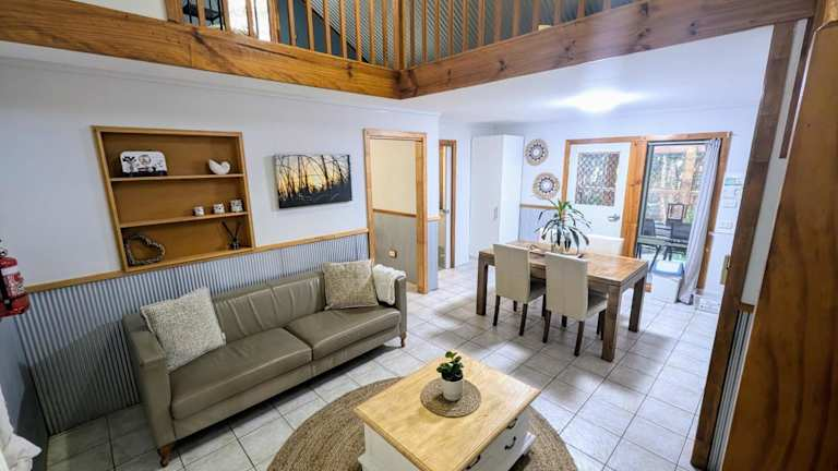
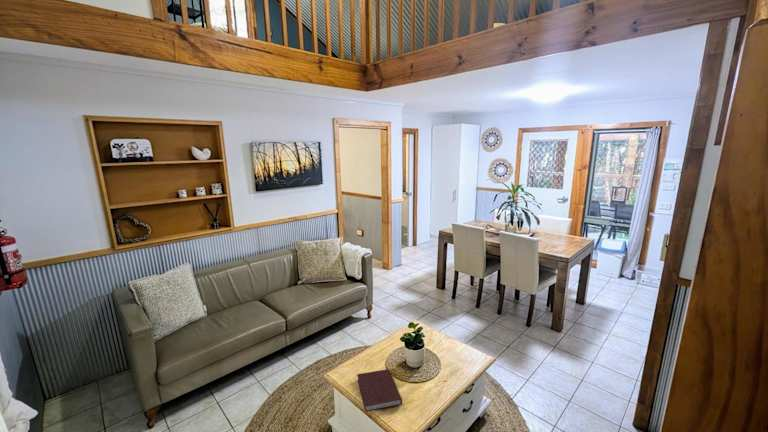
+ notebook (378, 388)
